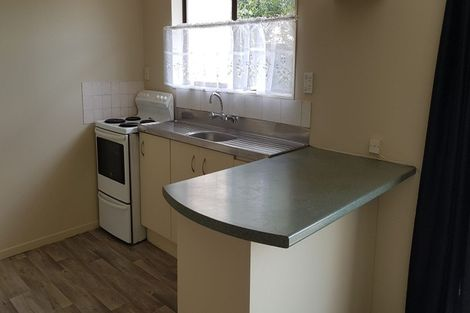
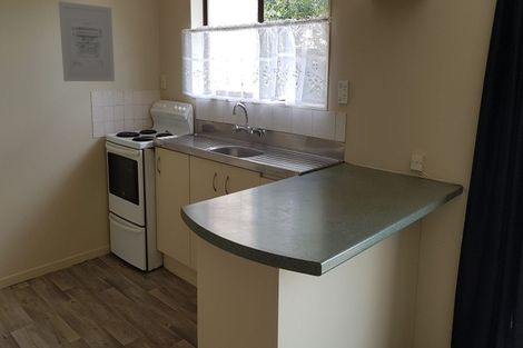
+ wall art (88, 43)
